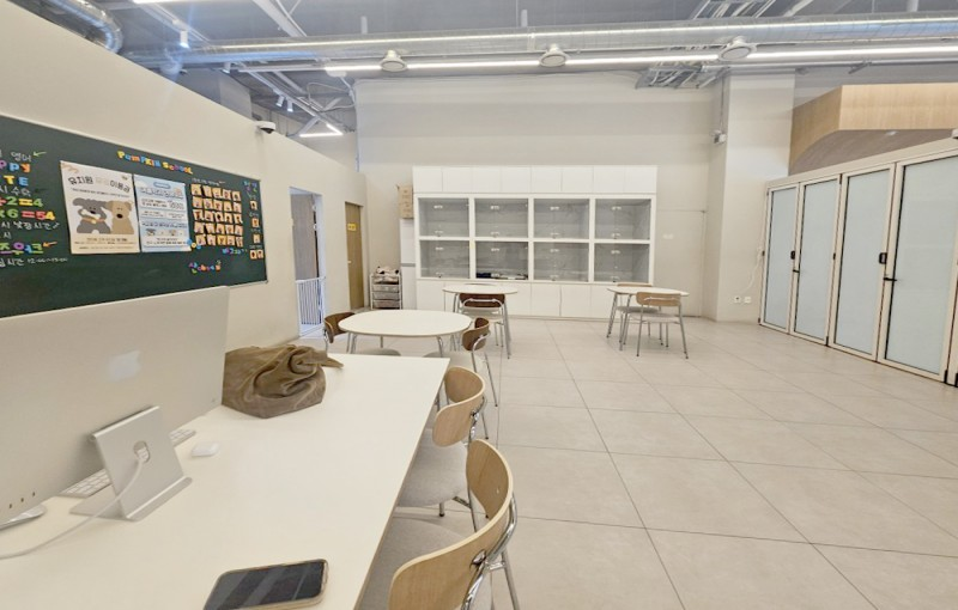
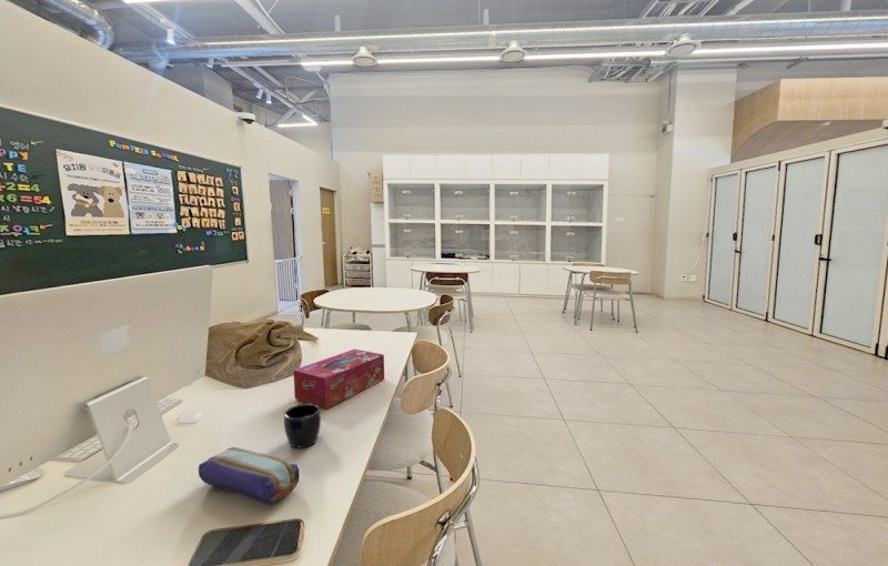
+ mug (304, 423)
+ pencil case (249, 474)
+ tissue box (342, 375)
